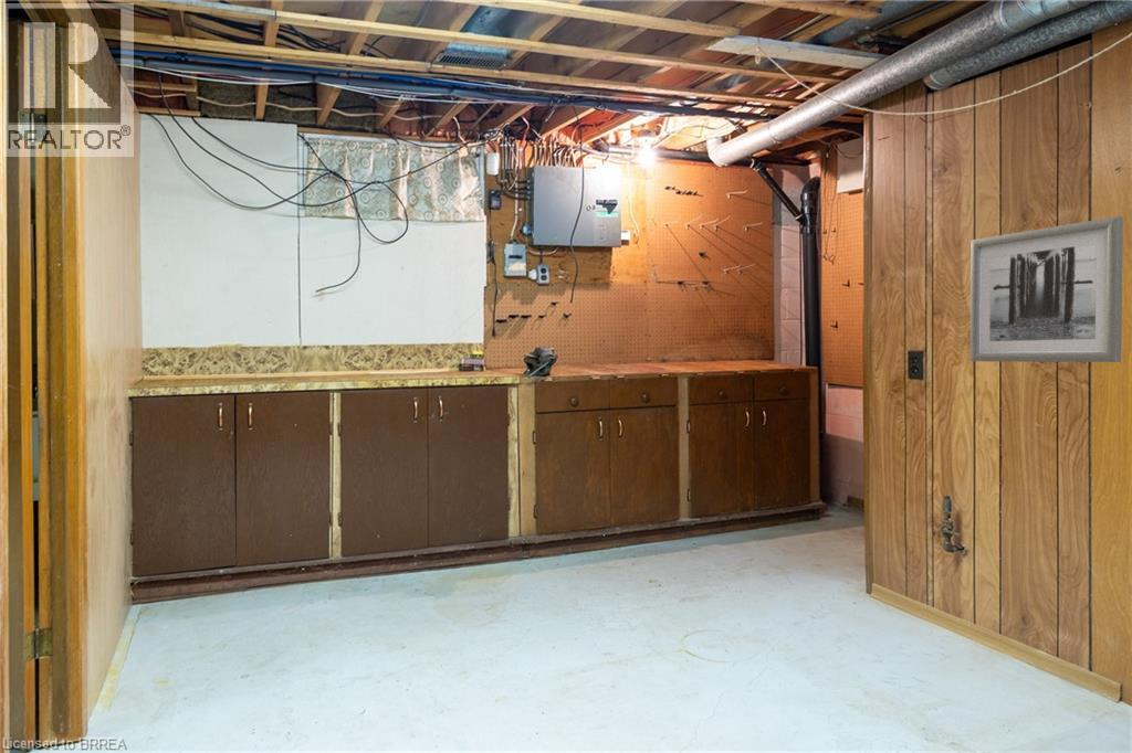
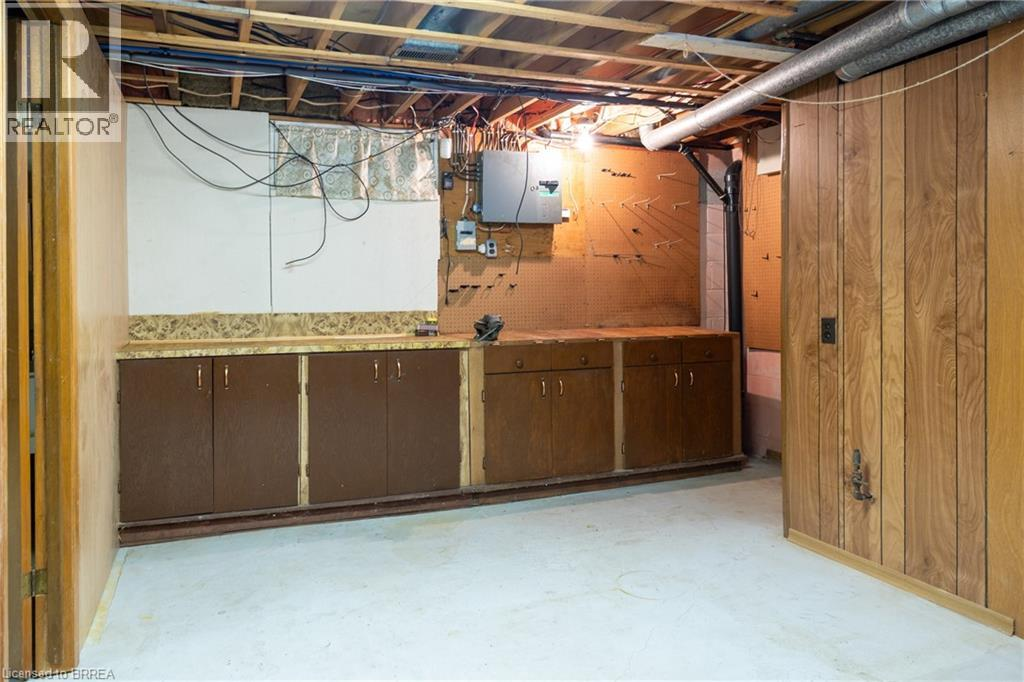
- wall art (1039, 295)
